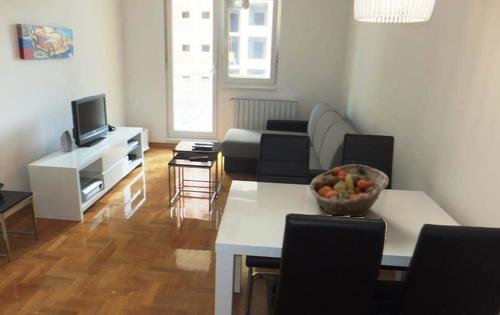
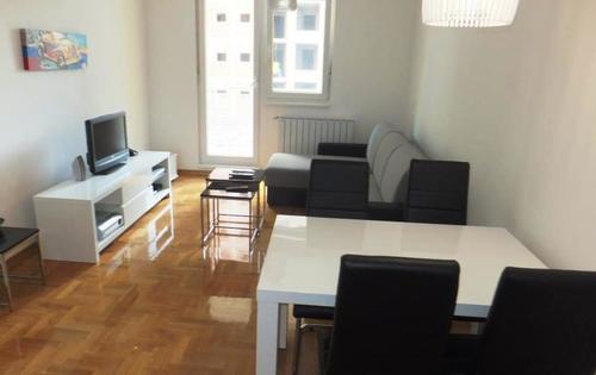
- fruit basket (347, 188)
